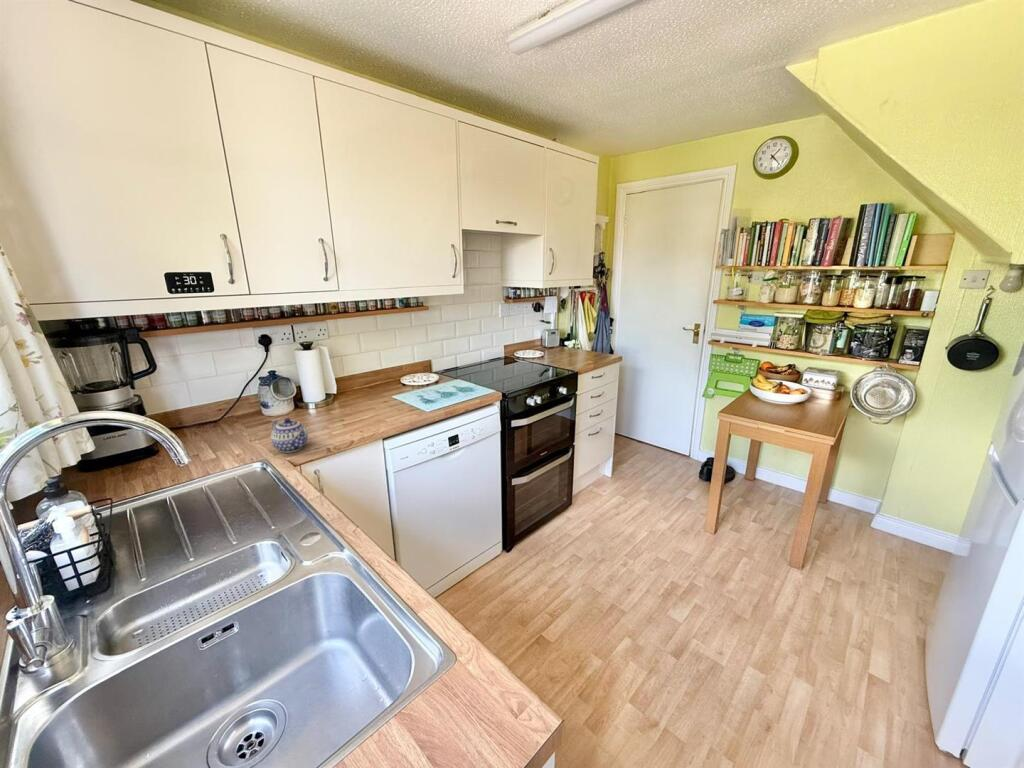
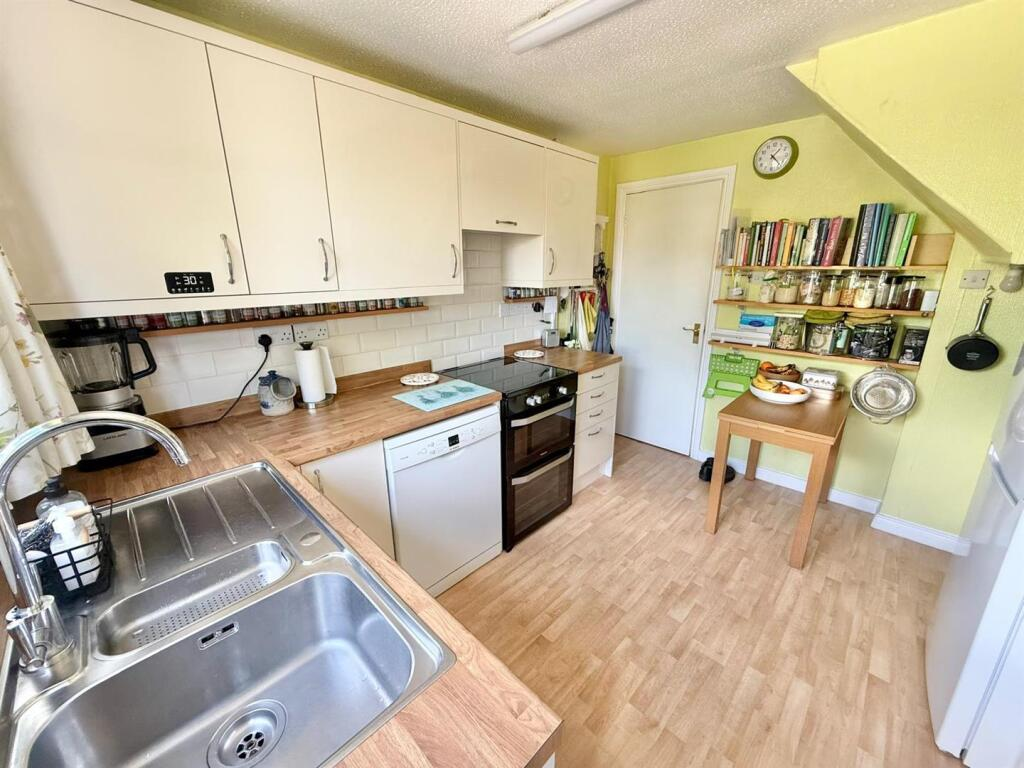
- teapot (289, 433)
